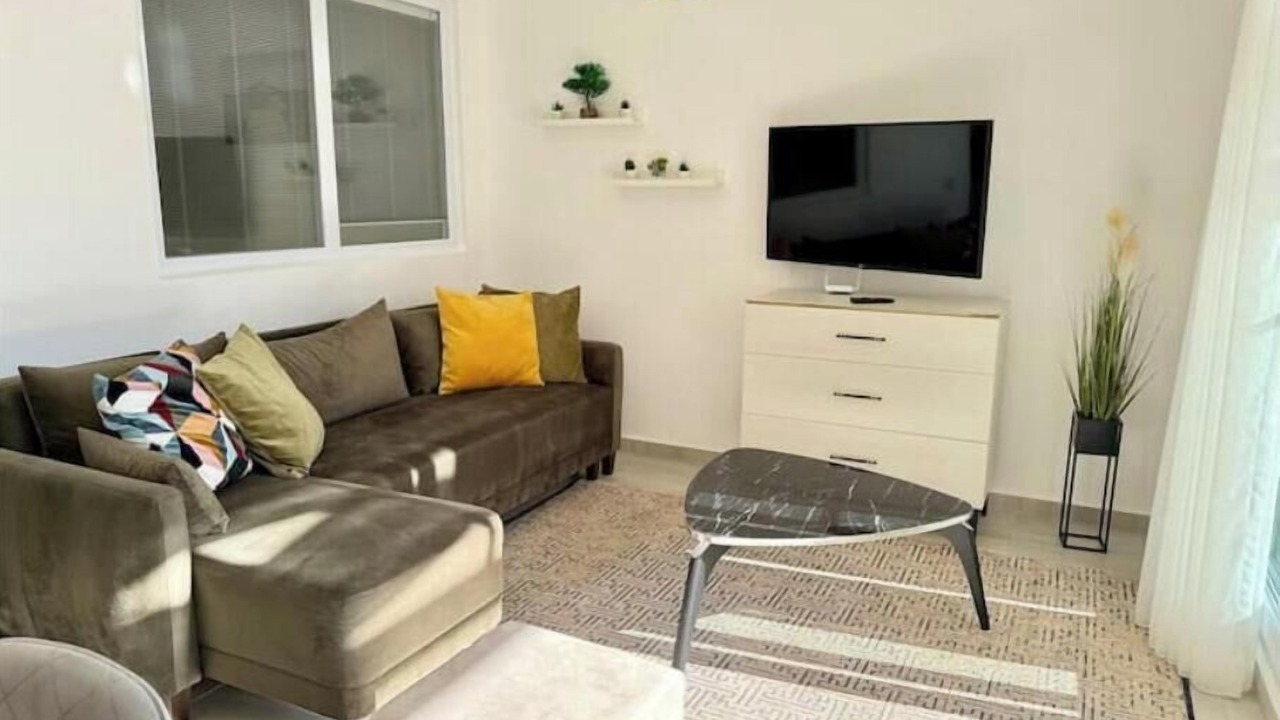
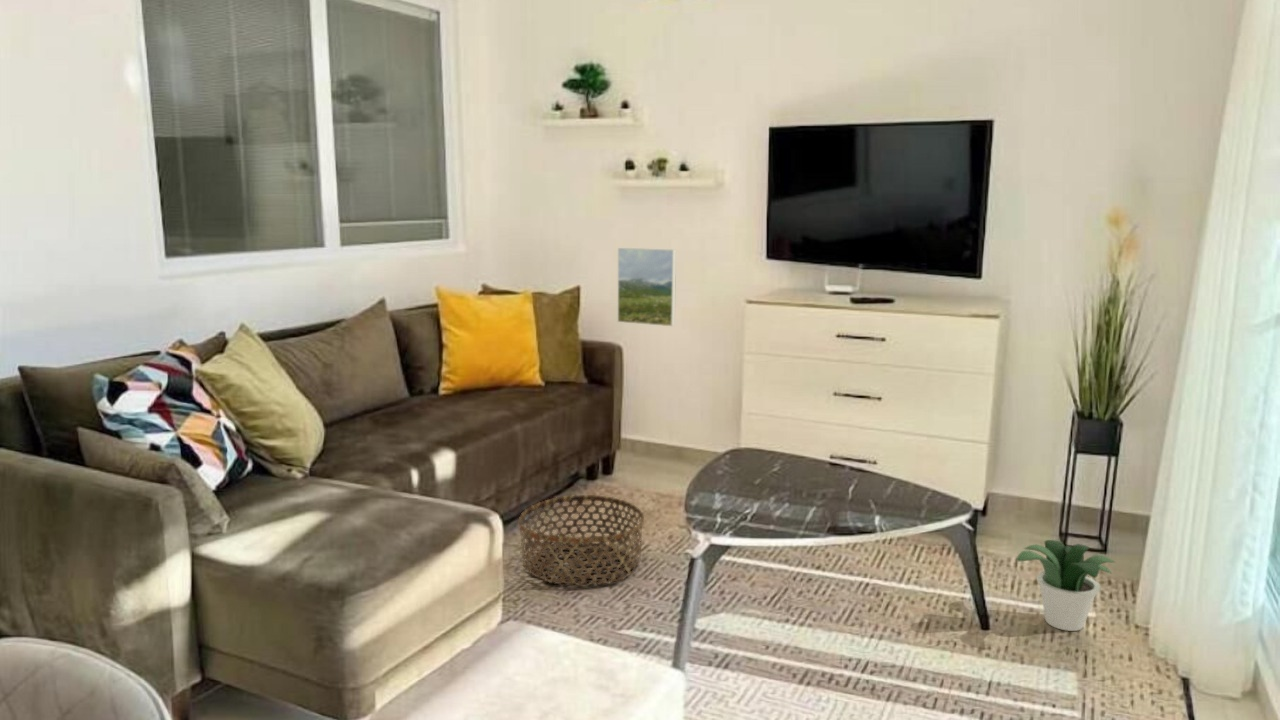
+ basket (583, 540)
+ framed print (646, 286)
+ potted plant (1062, 587)
